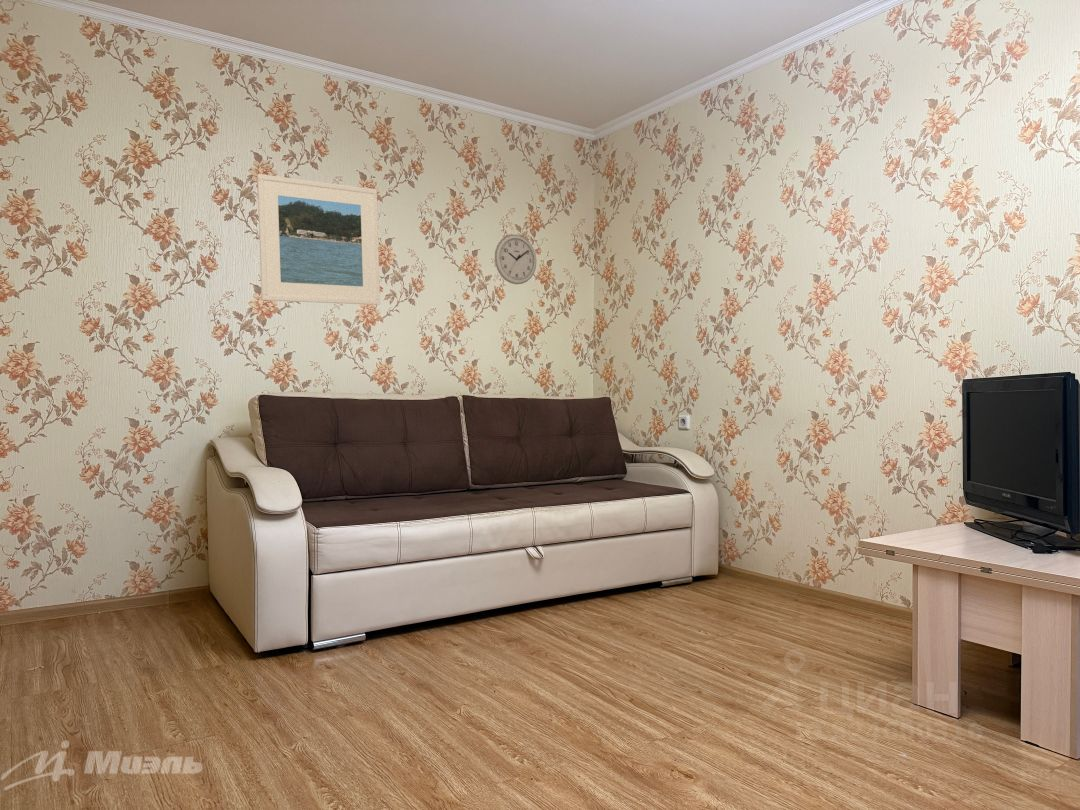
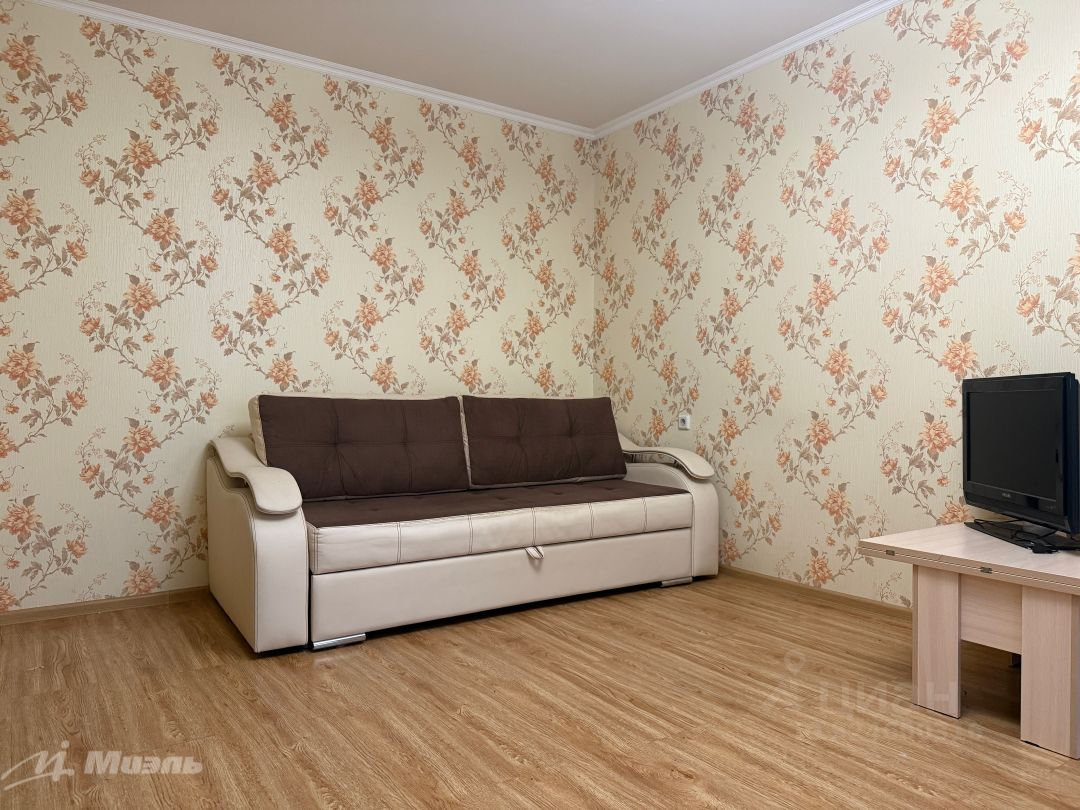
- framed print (321, 242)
- wall clock (516, 259)
